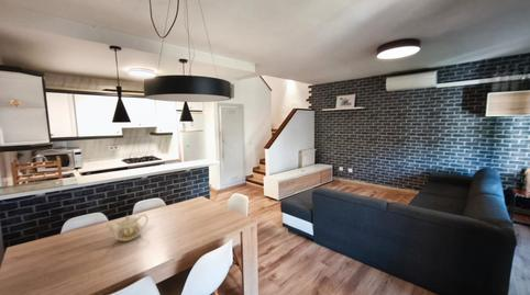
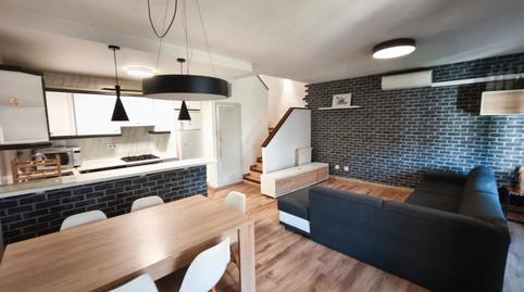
- teapot (128, 226)
